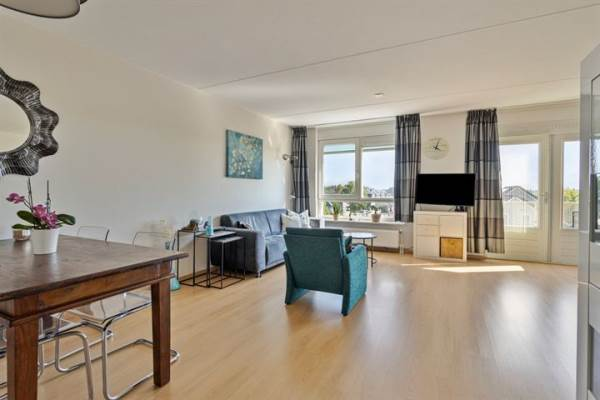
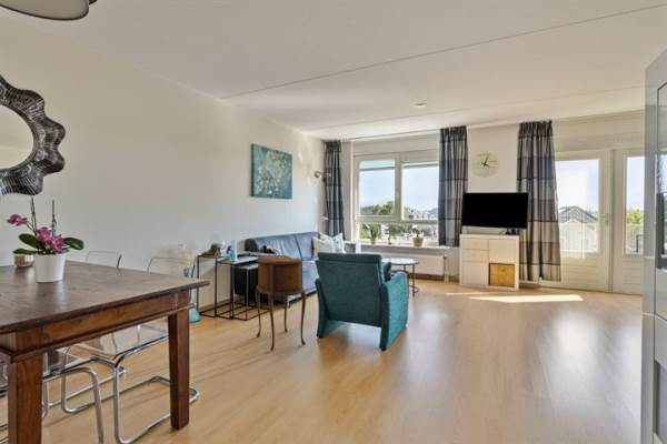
+ side table (278, 294)
